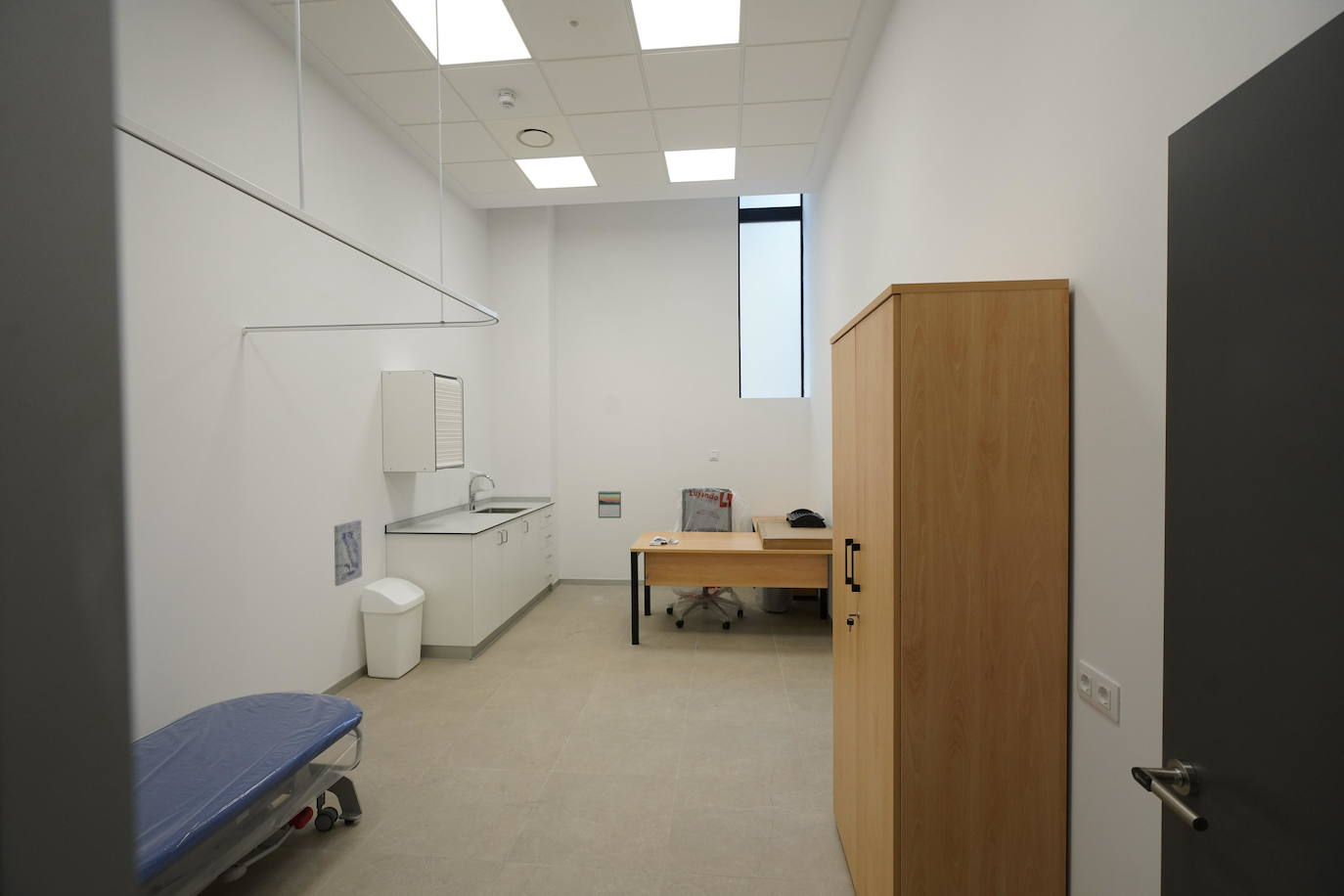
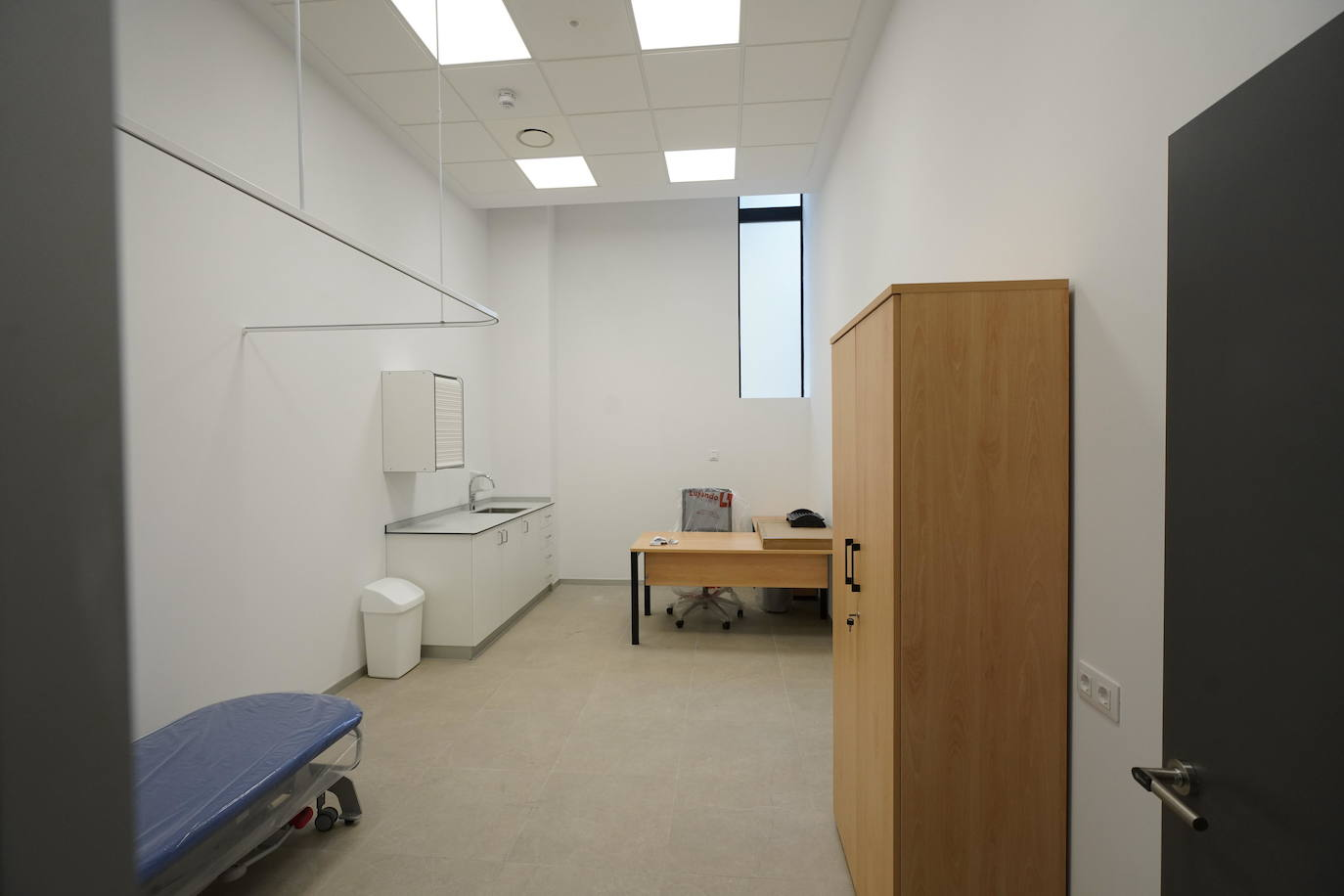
- wall art (348, 552)
- calendar (609, 504)
